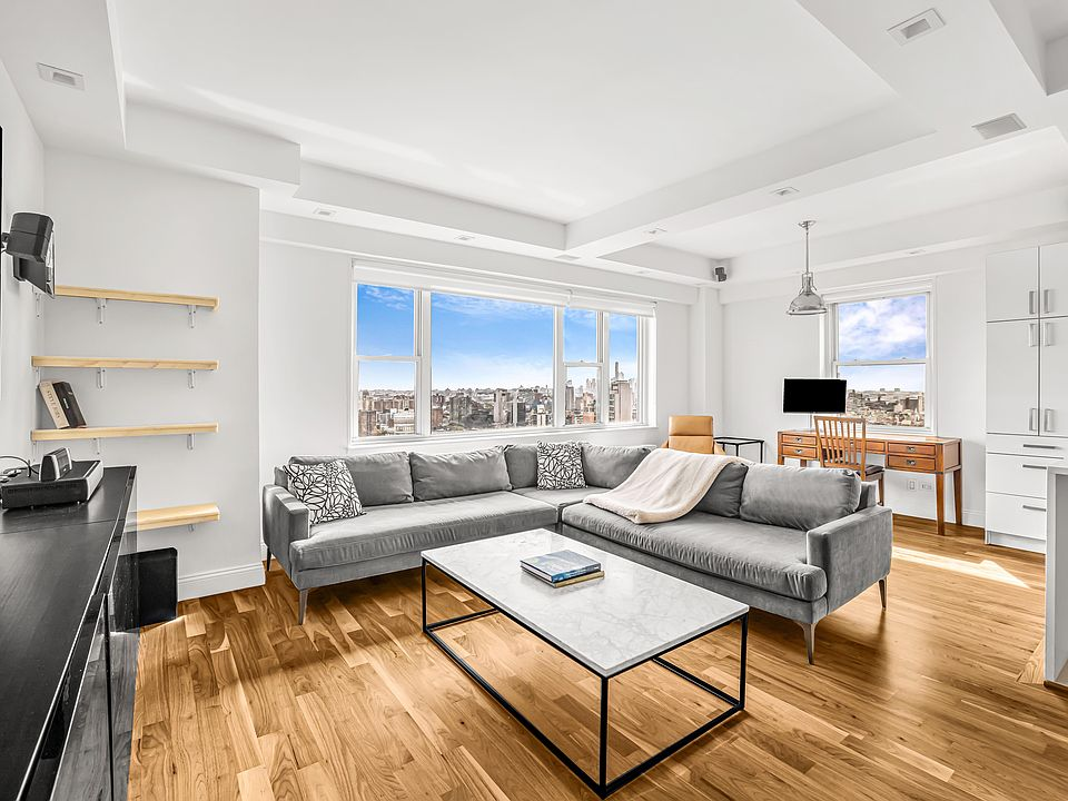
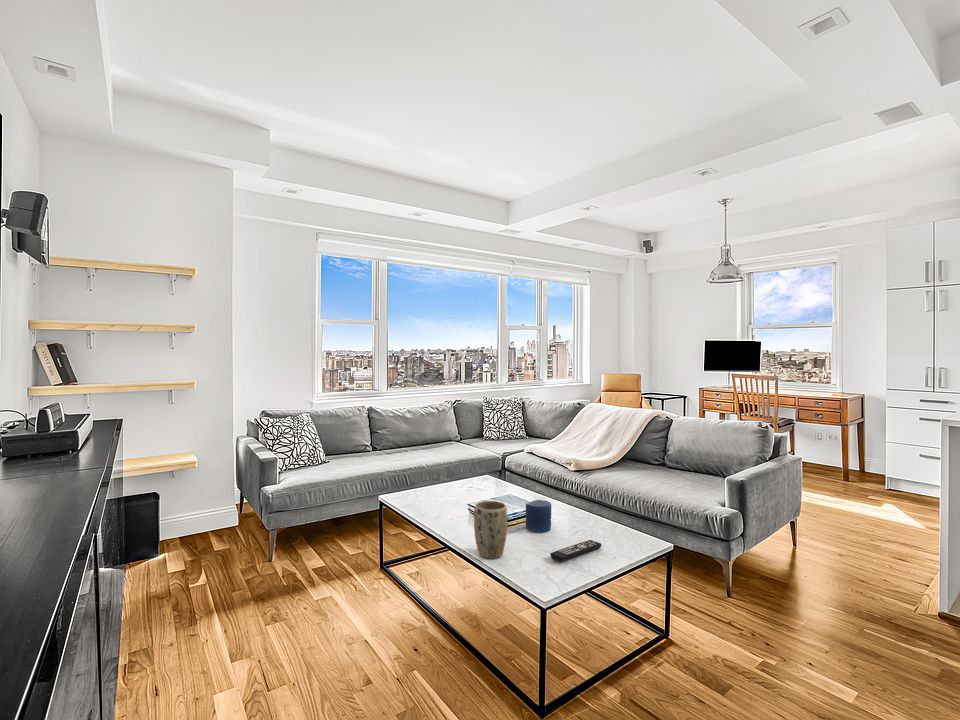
+ candle (538, 515)
+ plant pot (490, 529)
+ remote control (576, 550)
